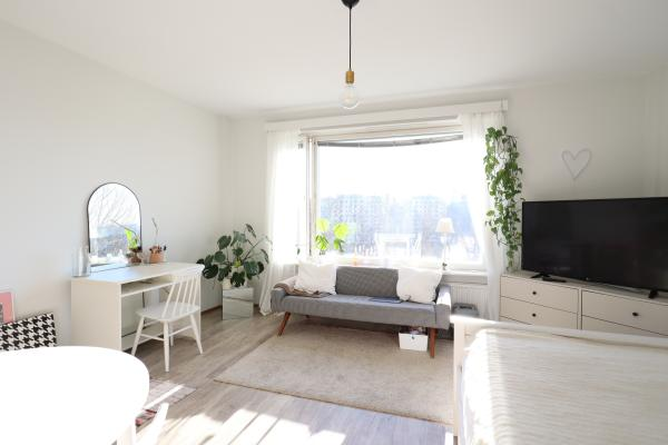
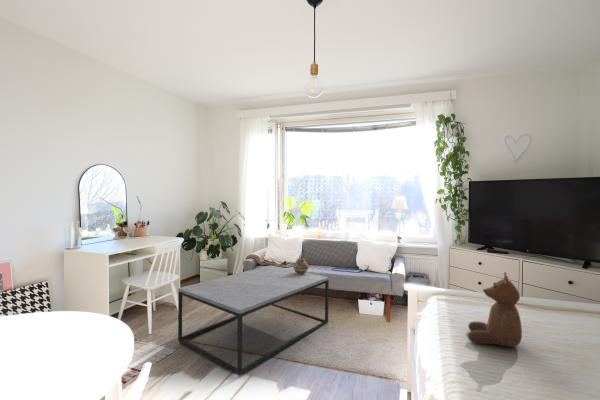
+ teddy bear (494, 307)
+ coffee table (258, 306)
+ ceramic vessel (300, 263)
